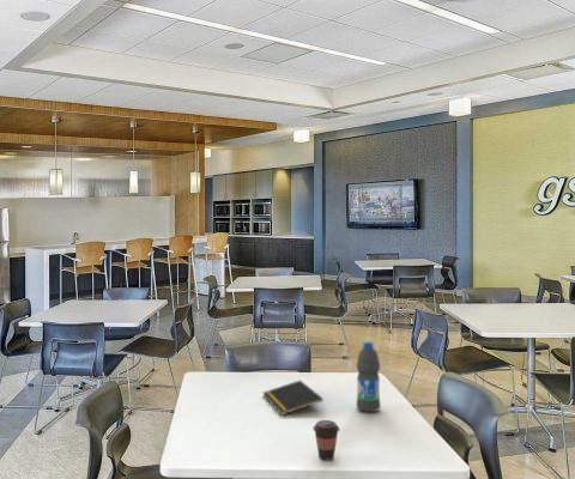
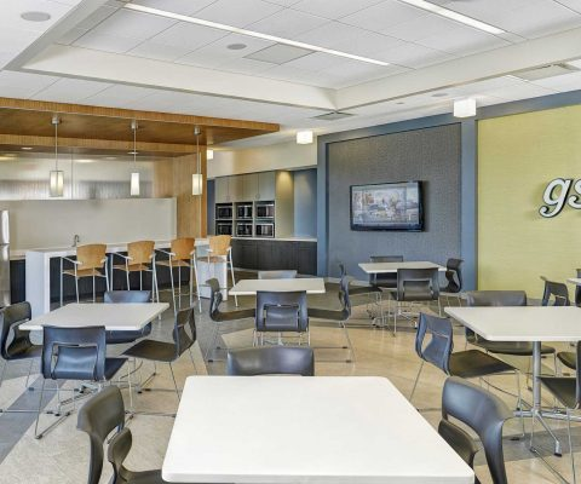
- coffee cup (326, 439)
- notepad (291, 396)
- water bottle (368, 375)
